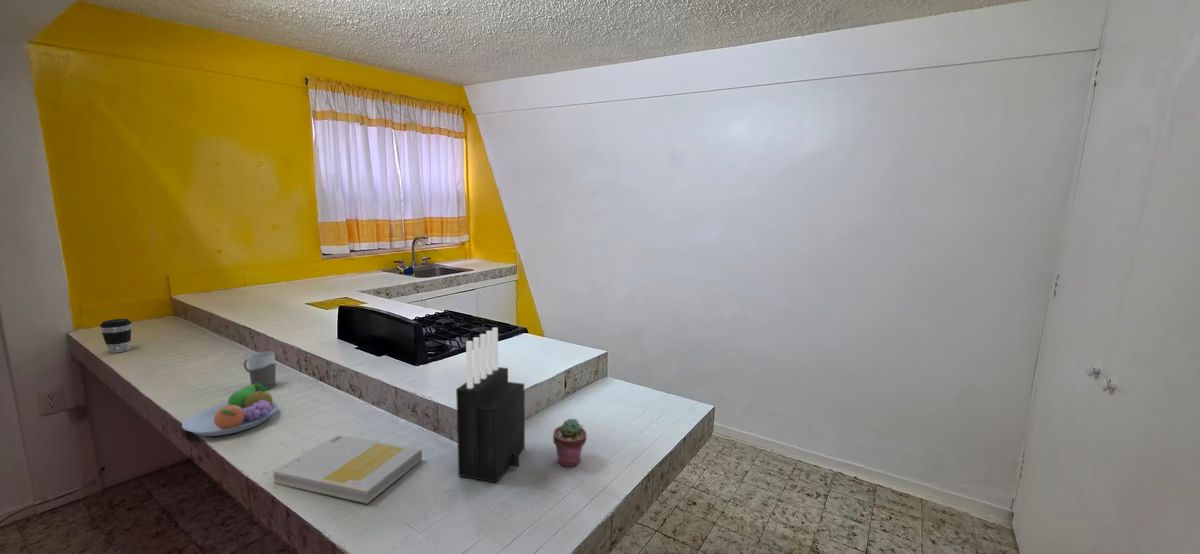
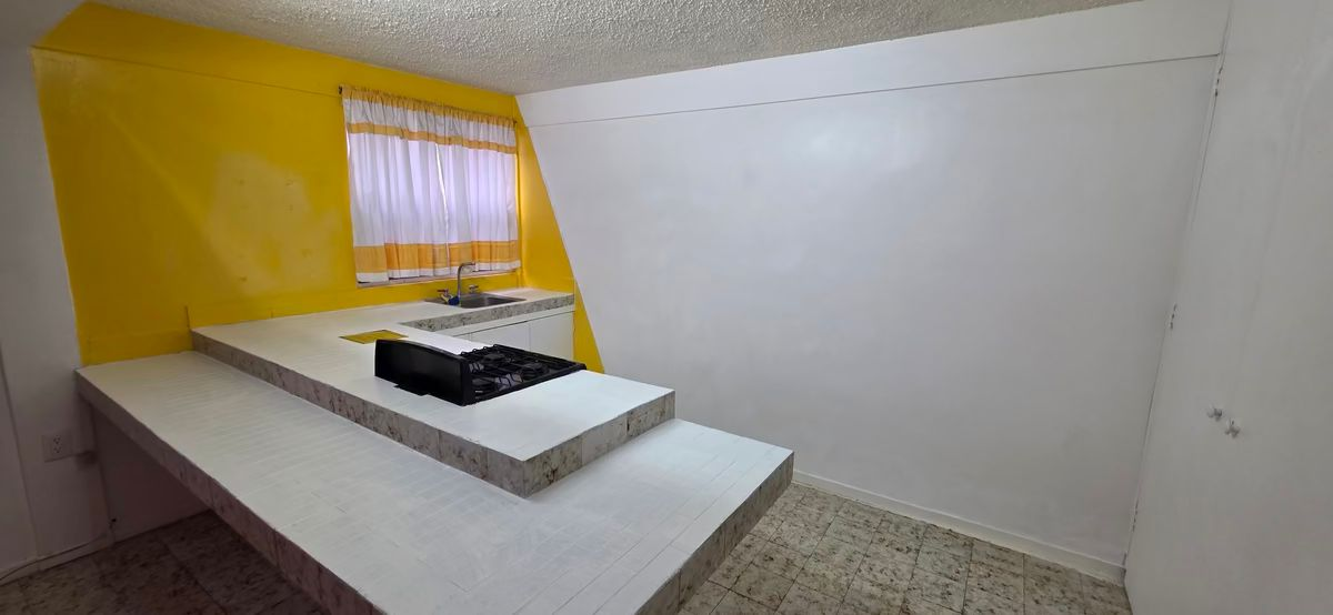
- mug (258, 370)
- book (351, 465)
- coffee cup (117, 335)
- fruit bowl (235, 406)
- knife block (496, 400)
- potted succulent (569, 440)
